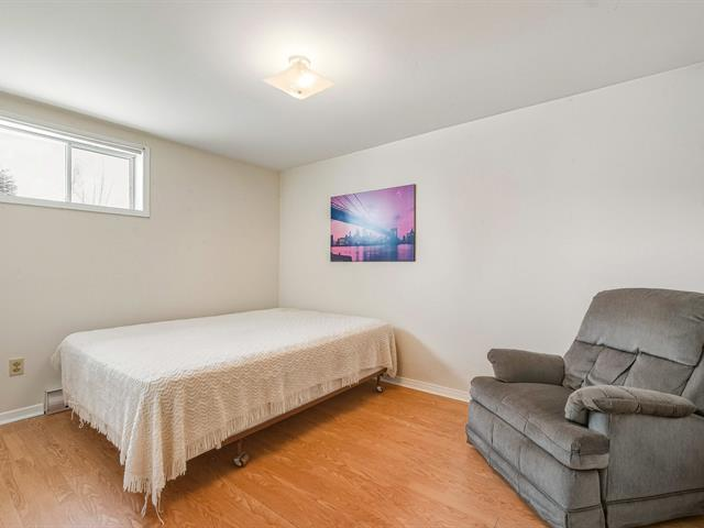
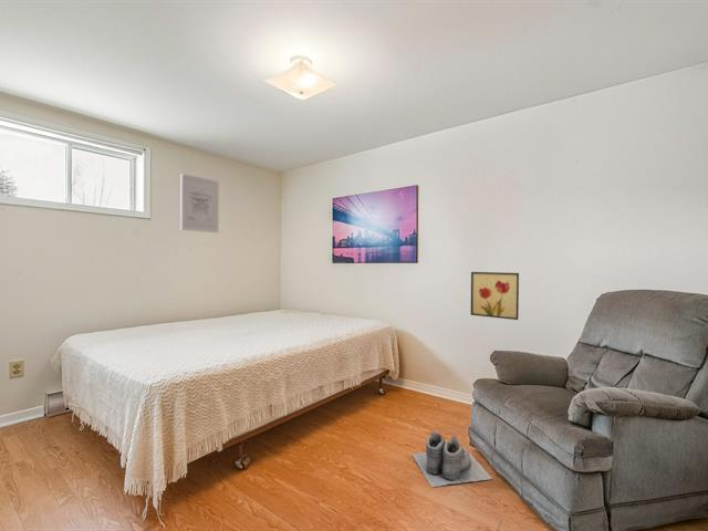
+ wall art (200, 204)
+ wall art (493, 294)
+ boots (449, 450)
